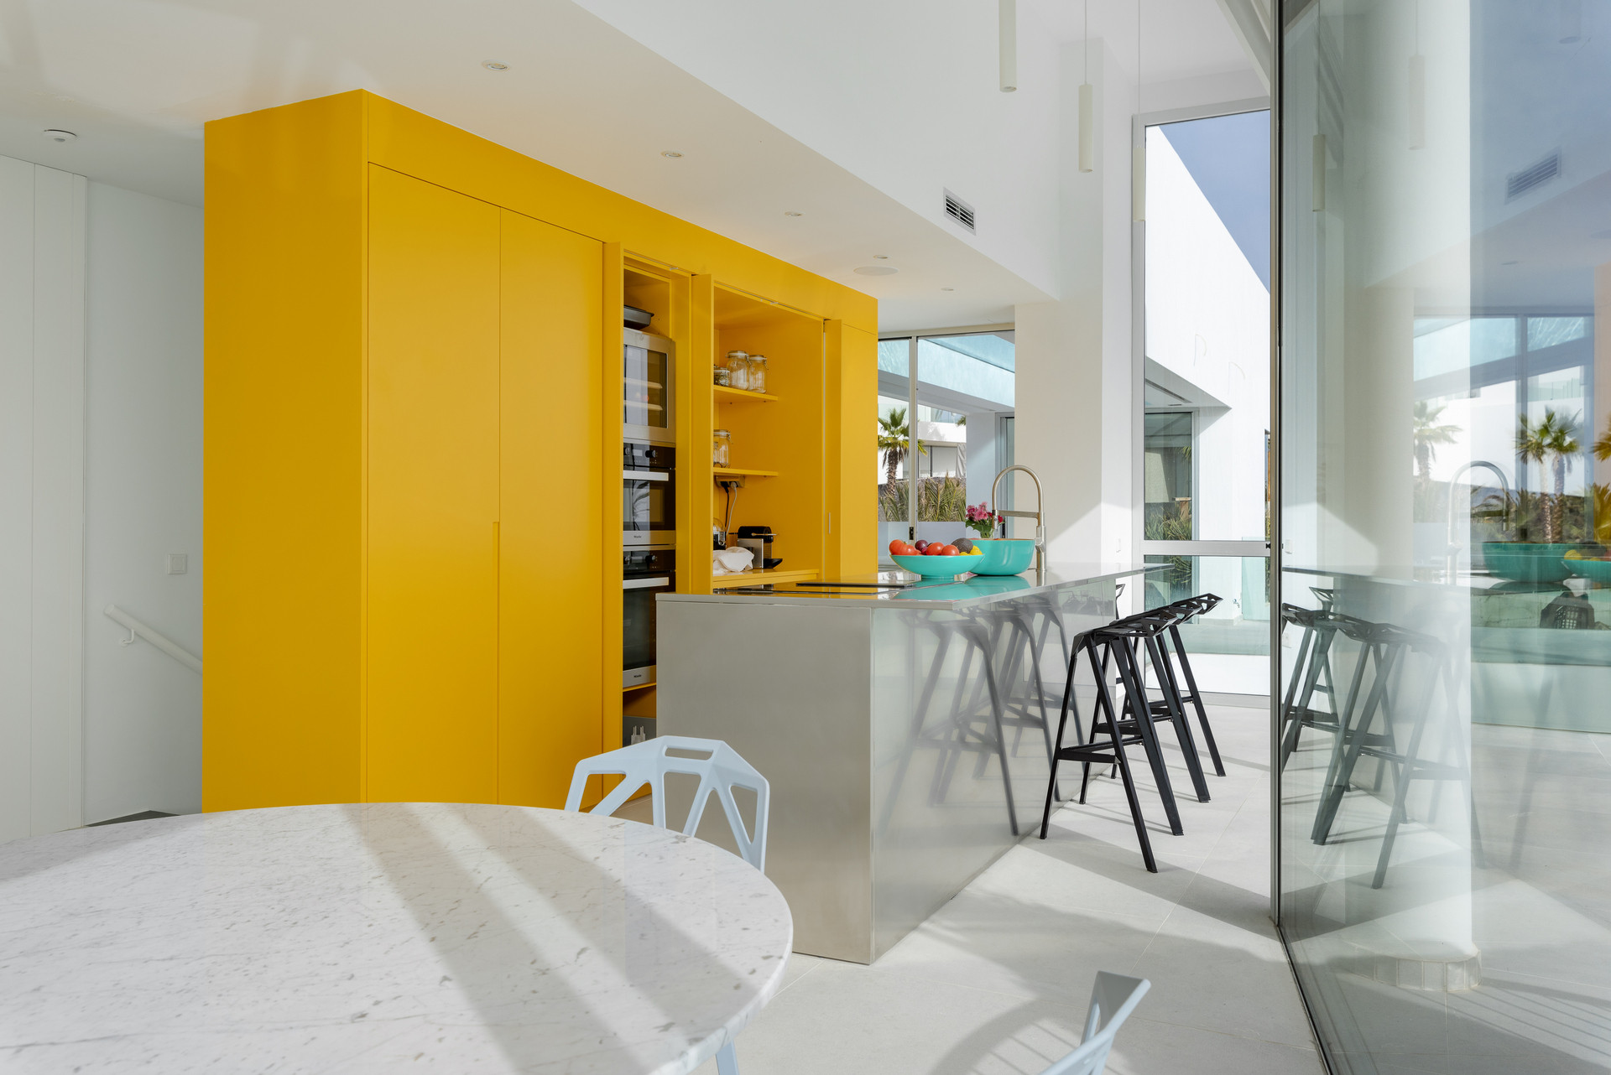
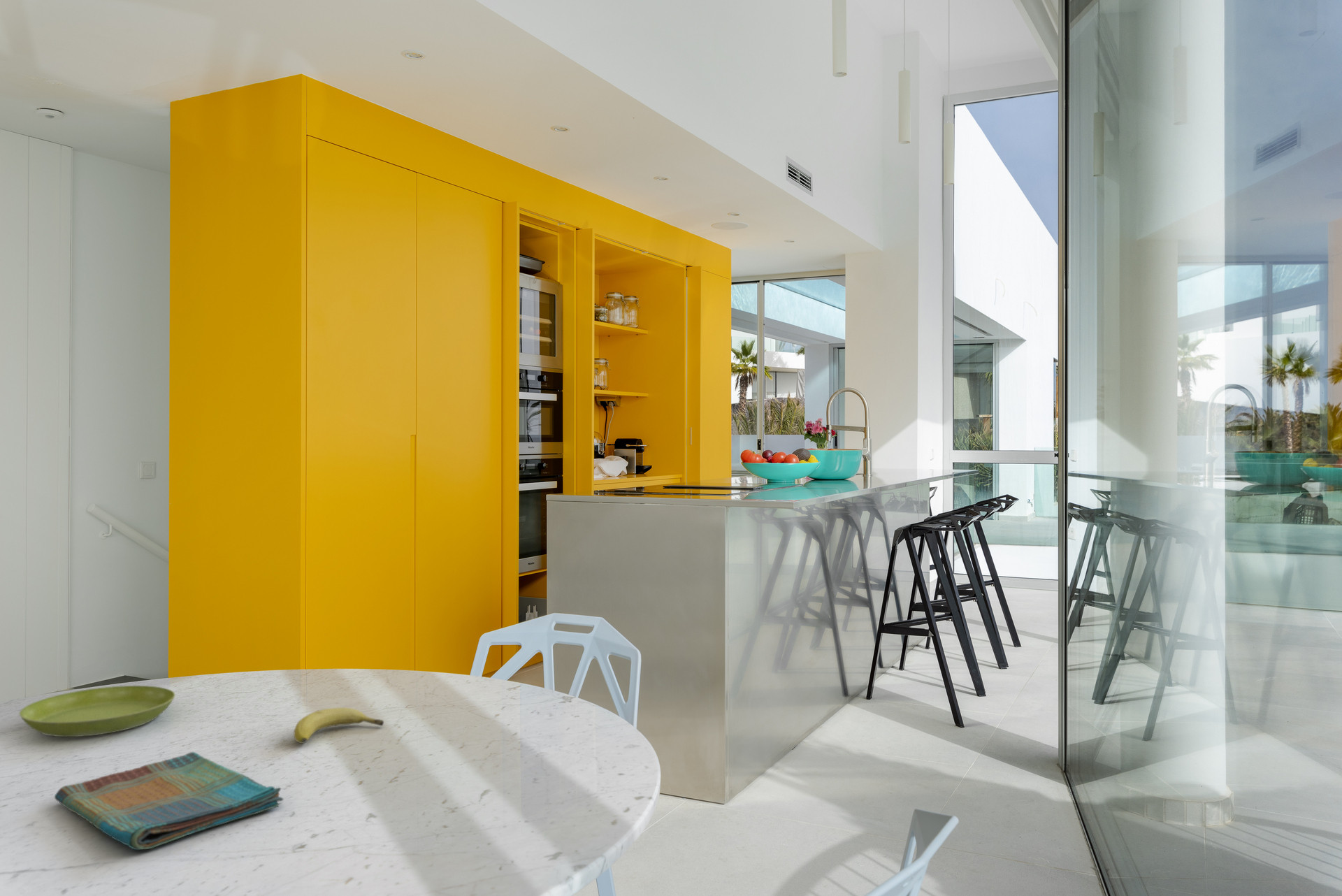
+ fruit (333, 722)
+ dish towel (167, 794)
+ saucer (100, 711)
